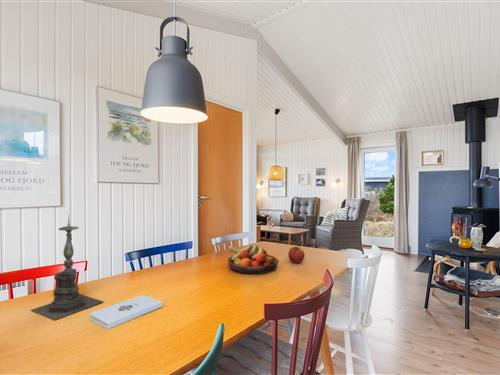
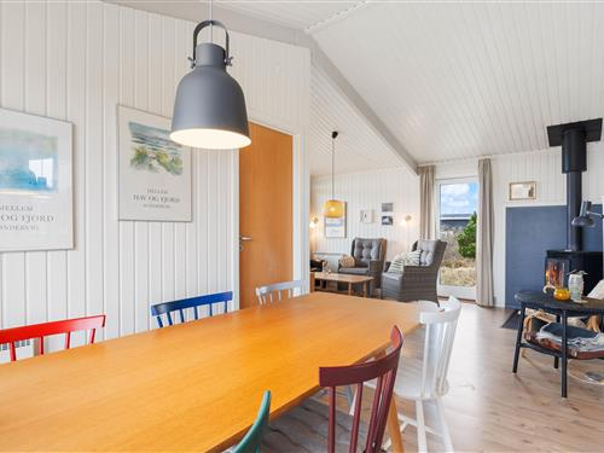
- apple (296, 254)
- fruit bowl (252, 257)
- notepad (127, 309)
- candle holder (68, 260)
